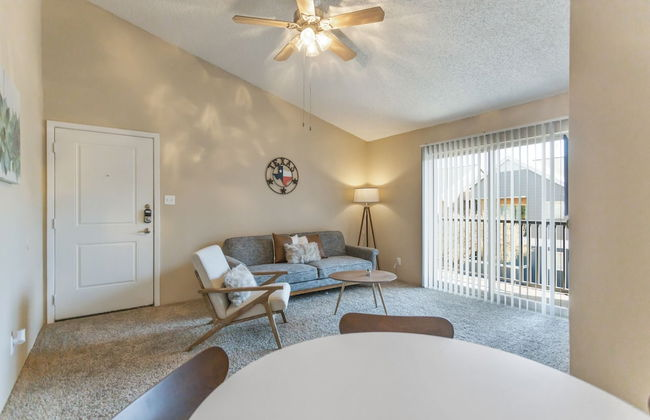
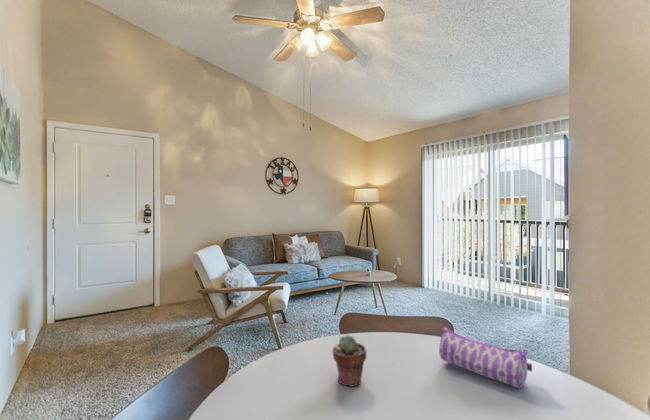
+ potted succulent (349, 358)
+ pencil case (481, 356)
